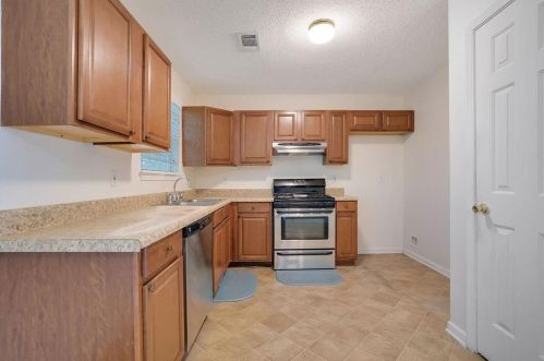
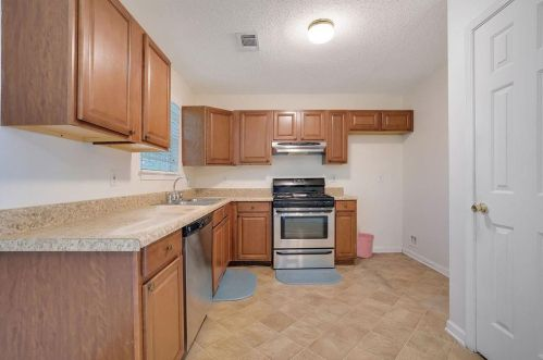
+ plant pot (363, 245)
